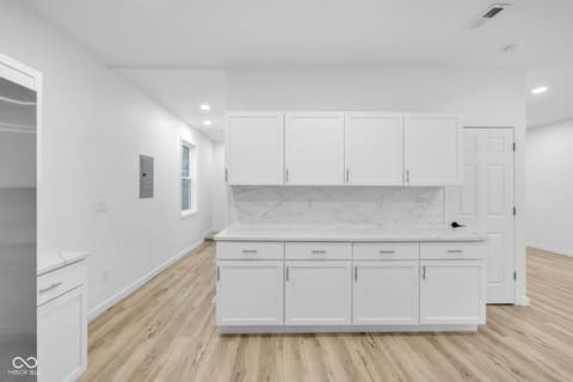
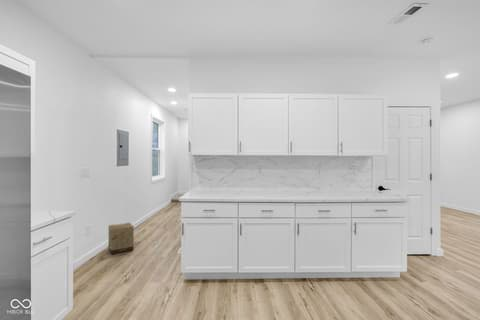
+ cardboard box (120, 237)
